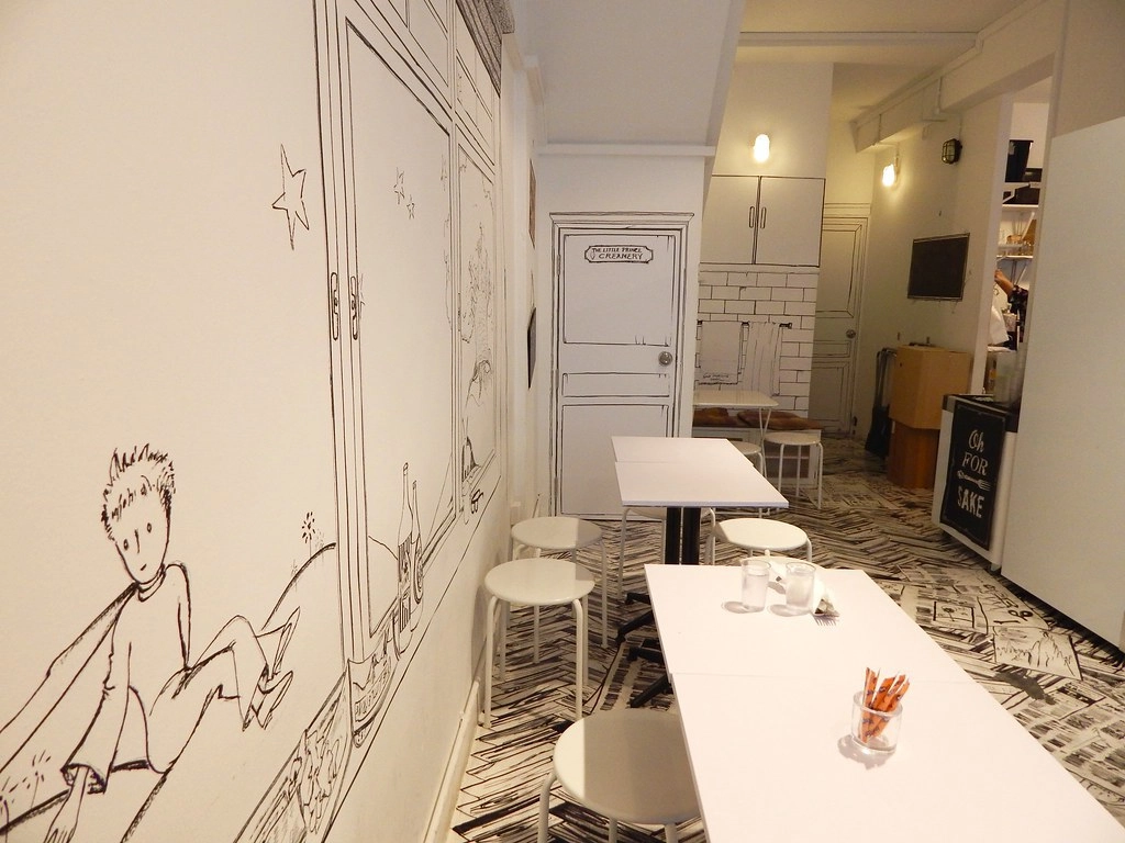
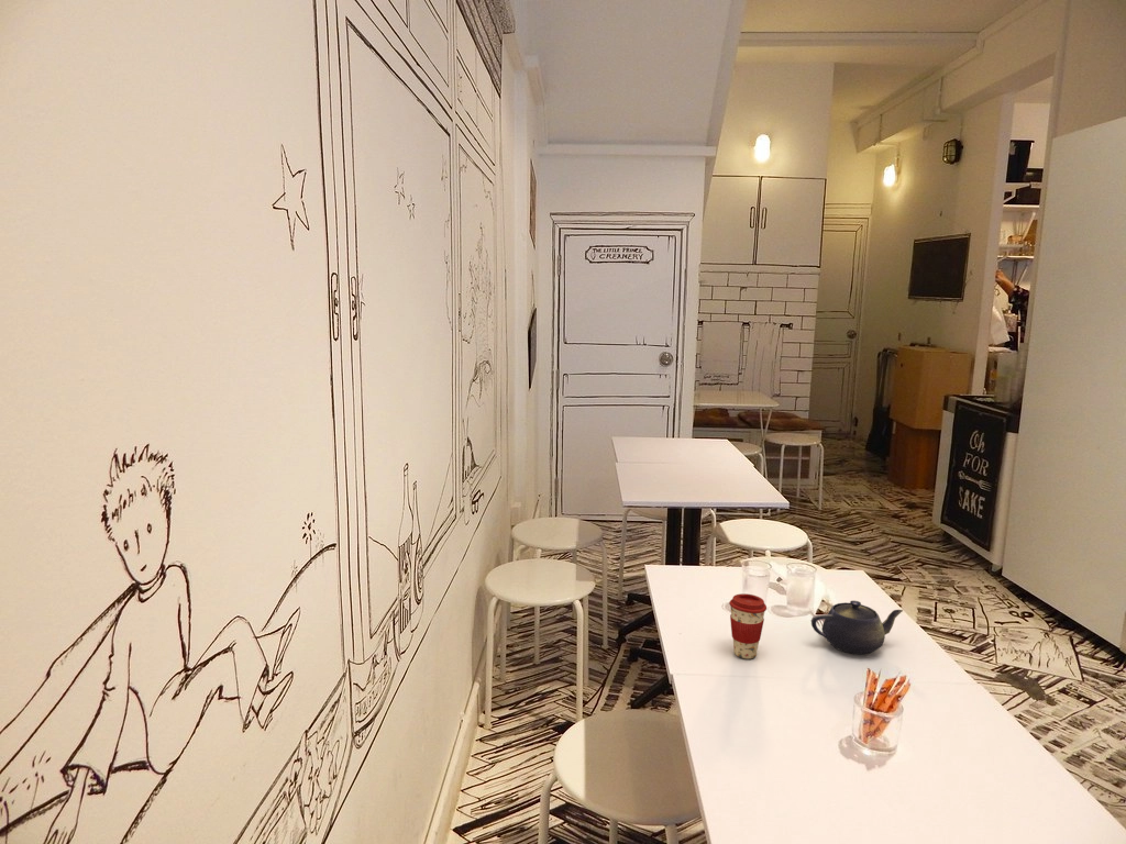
+ coffee cup (747, 626)
+ teapot (857, 623)
